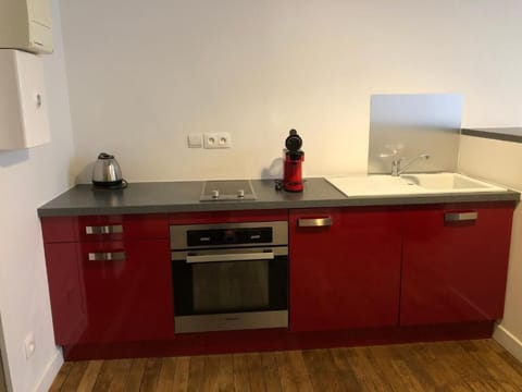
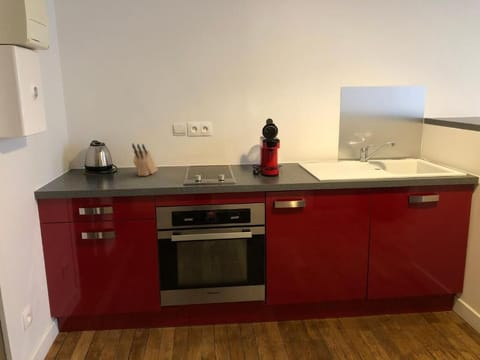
+ knife block (144, 158)
